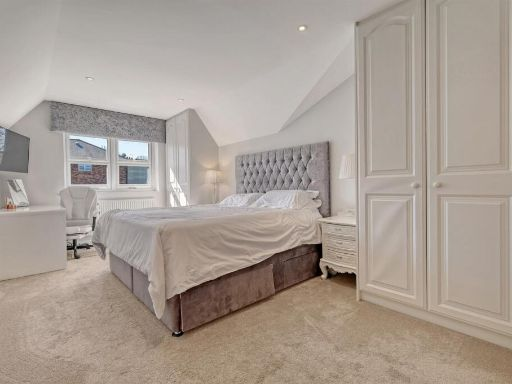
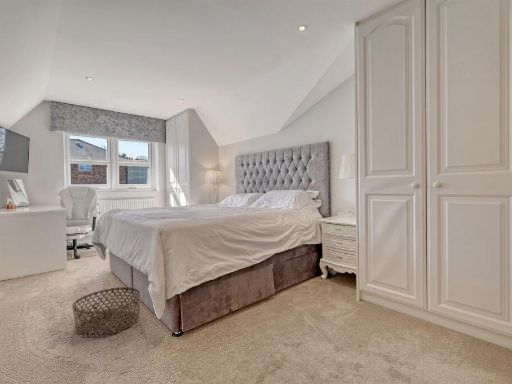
+ basket (108, 310)
